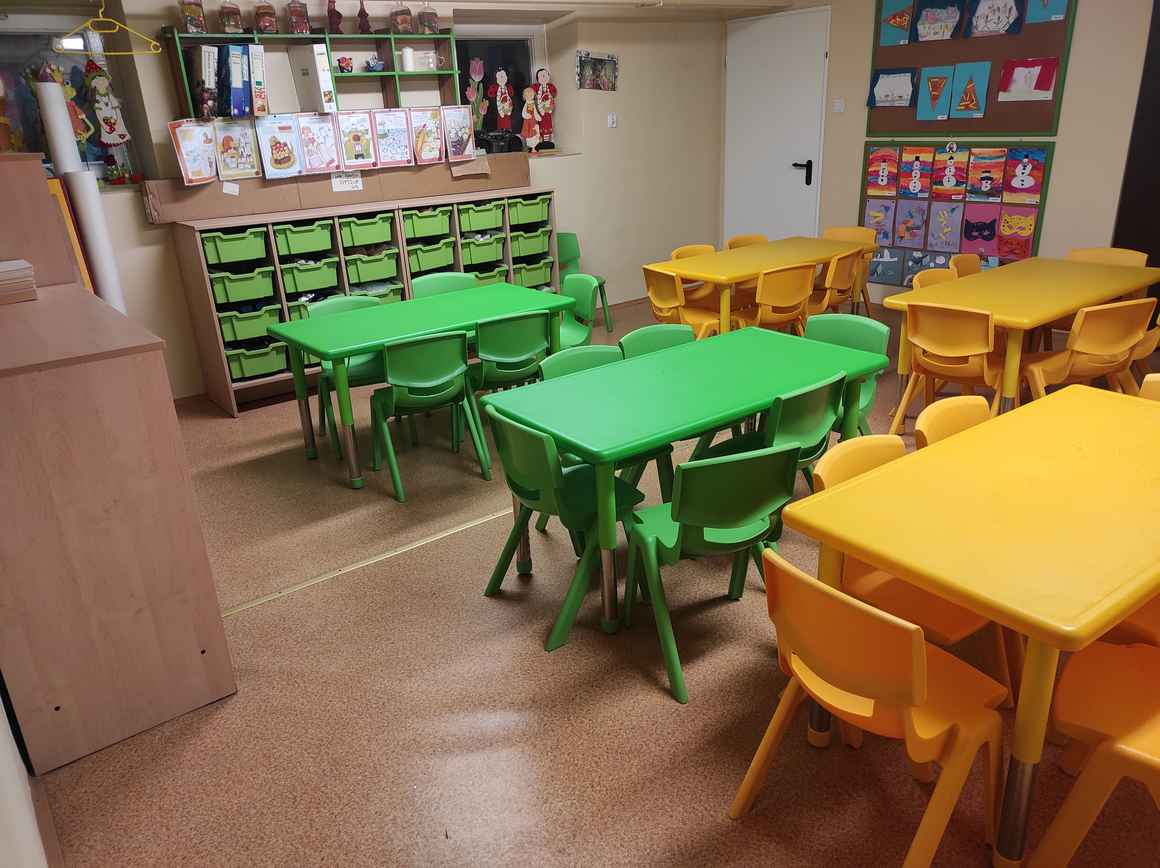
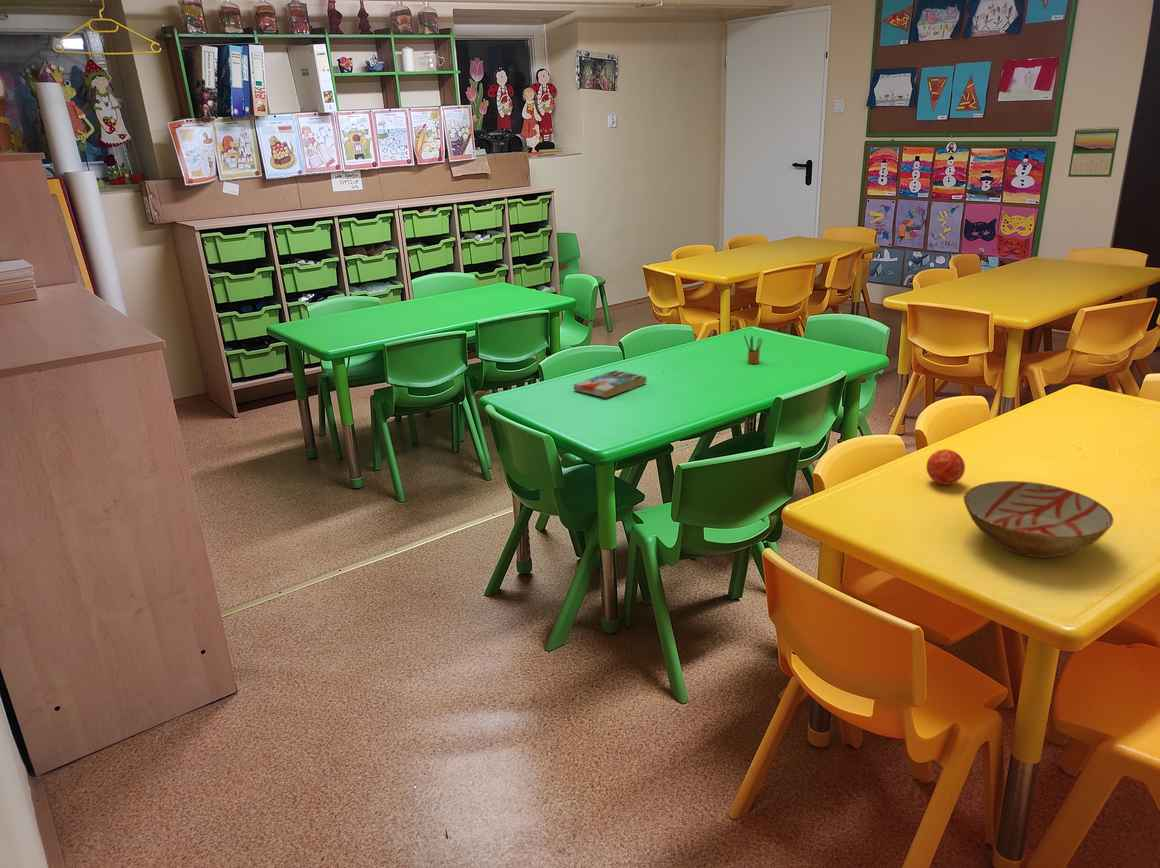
+ bowl (1032, 525)
+ book (610, 382)
+ apple (945, 467)
+ calendar (1093, 152)
+ pencil box (752, 348)
